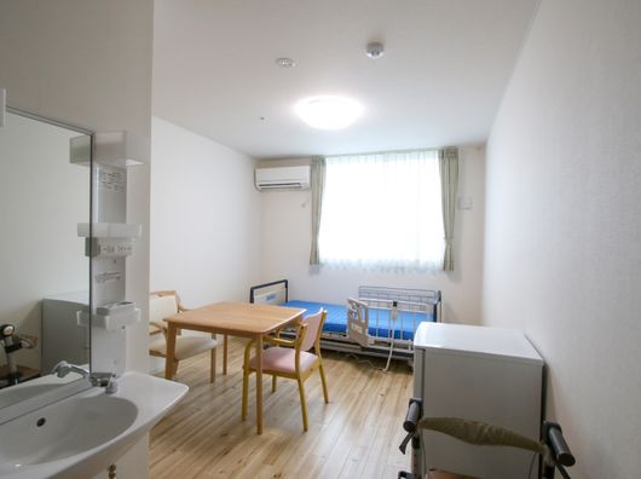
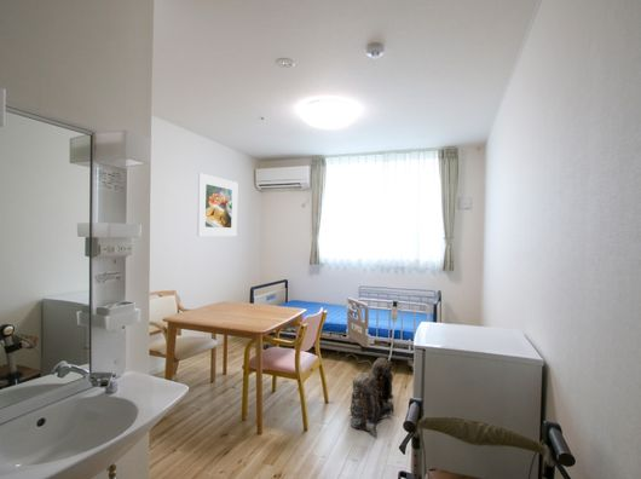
+ backpack (375, 389)
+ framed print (219, 207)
